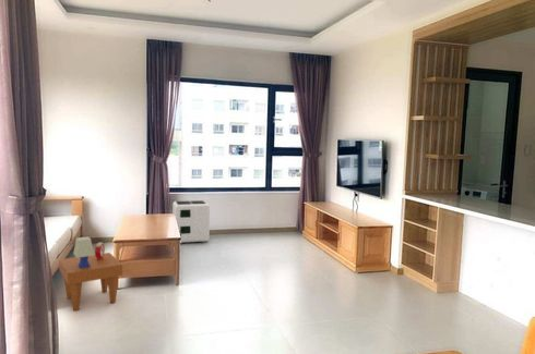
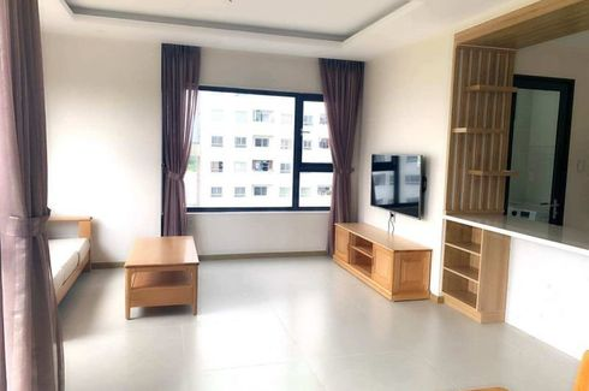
- side table (90, 267)
- air purifier (190, 221)
